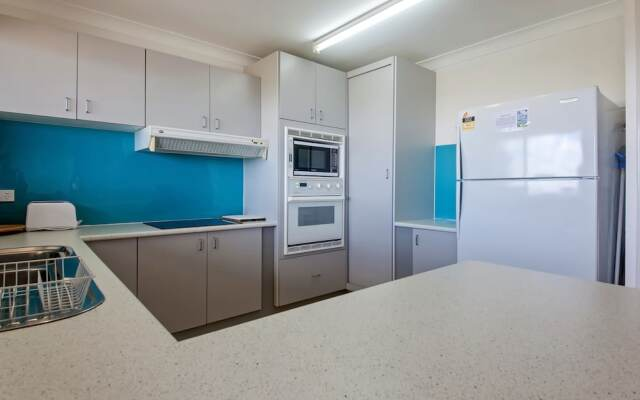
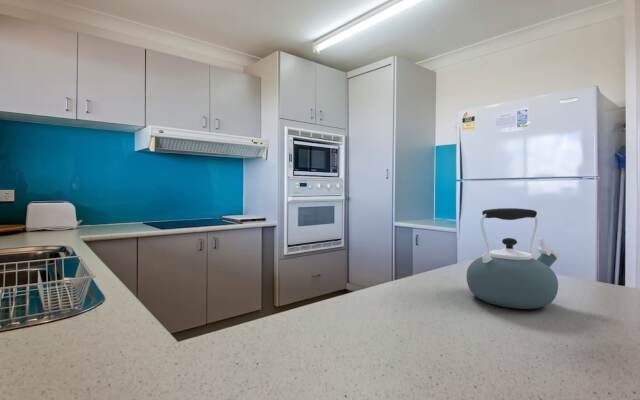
+ kettle (516, 253)
